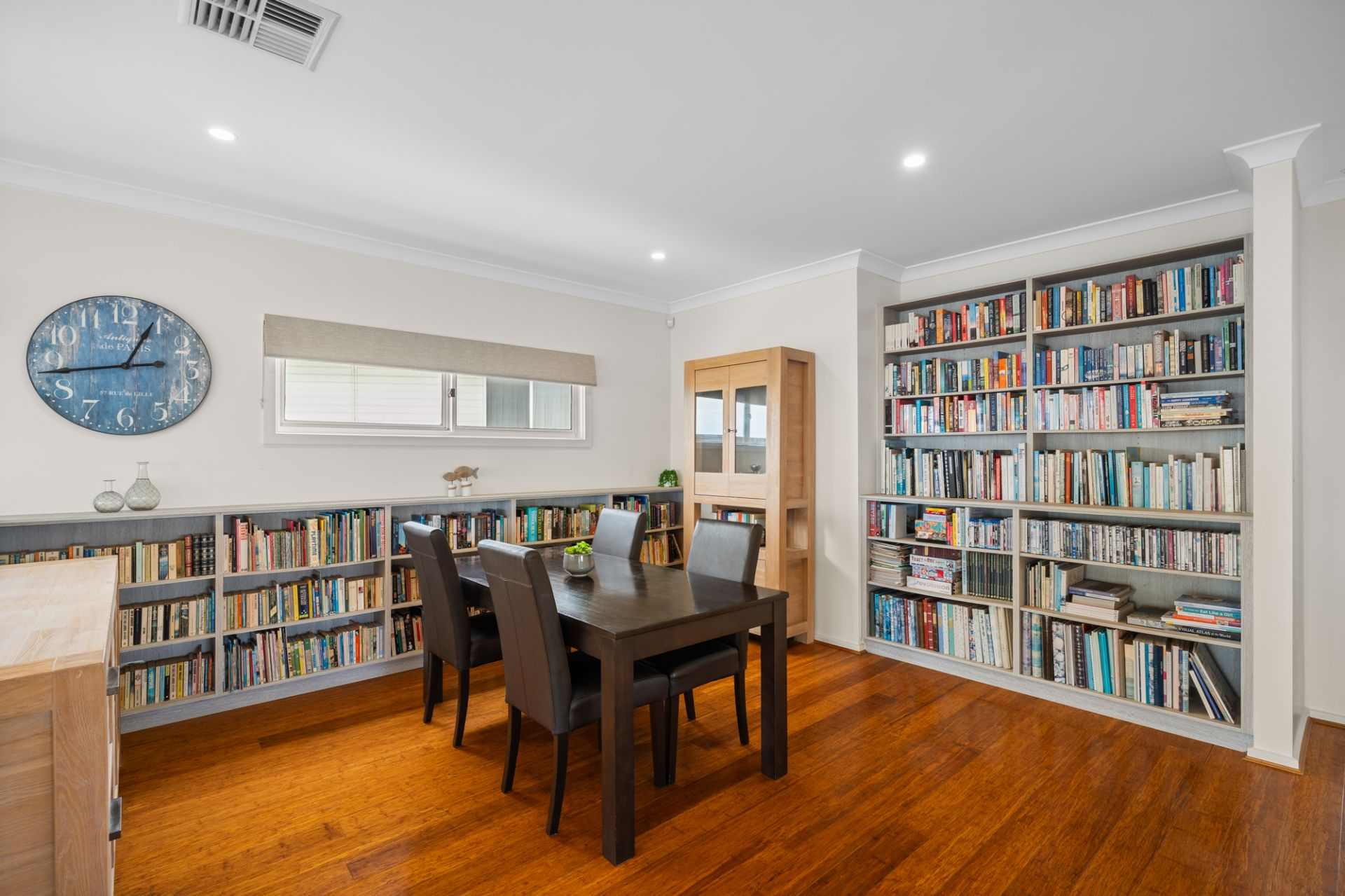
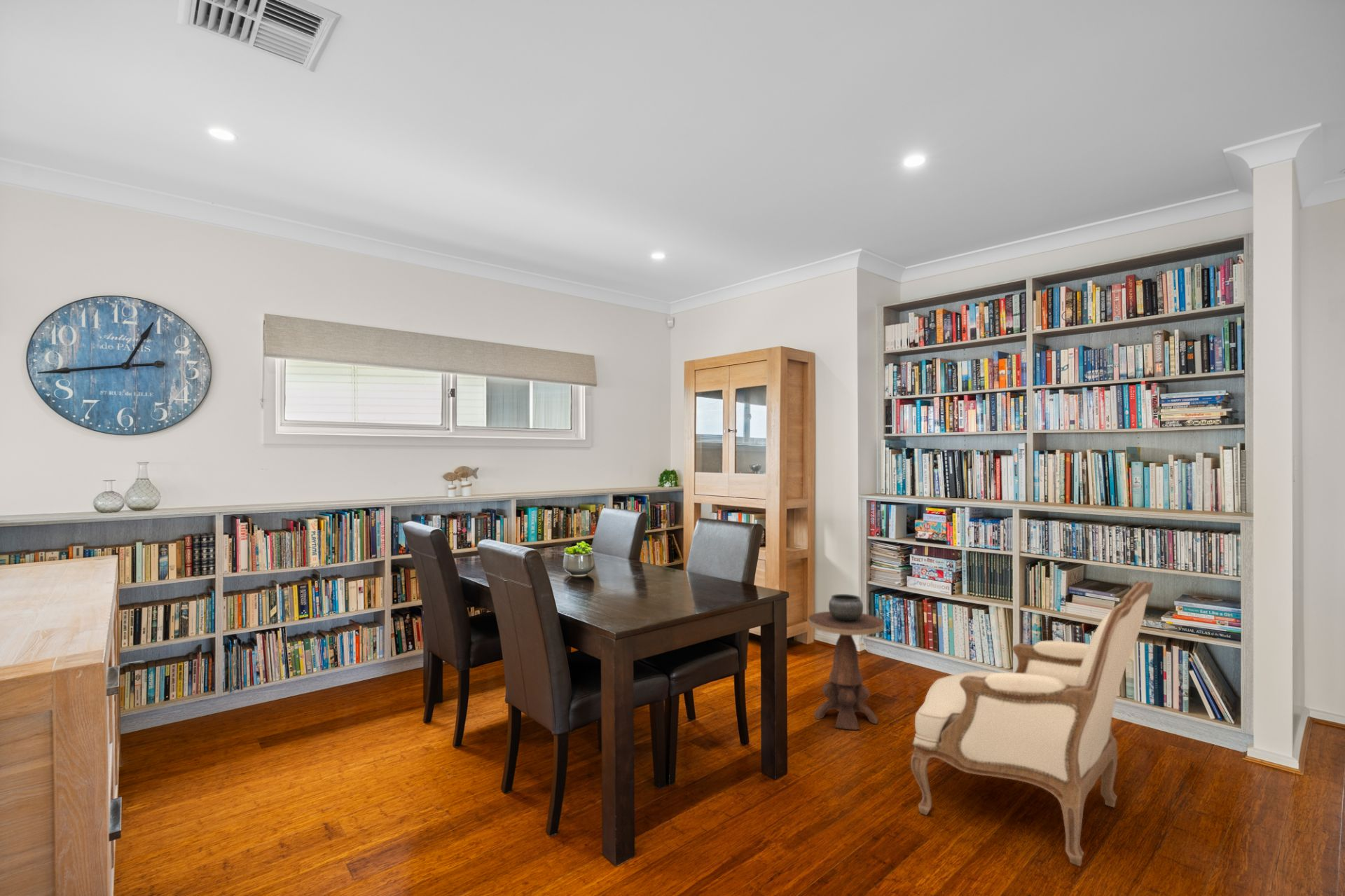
+ side table (846, 656)
+ armchair (1028, 689)
